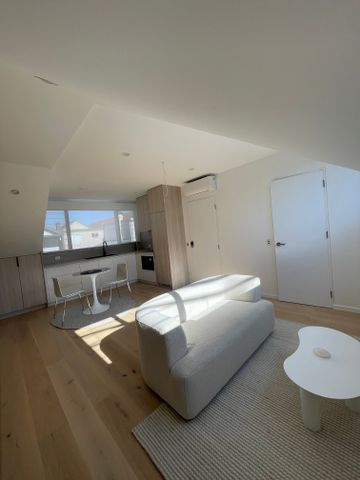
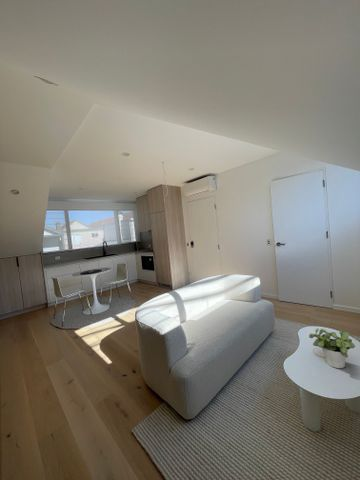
+ potted plant (332, 348)
